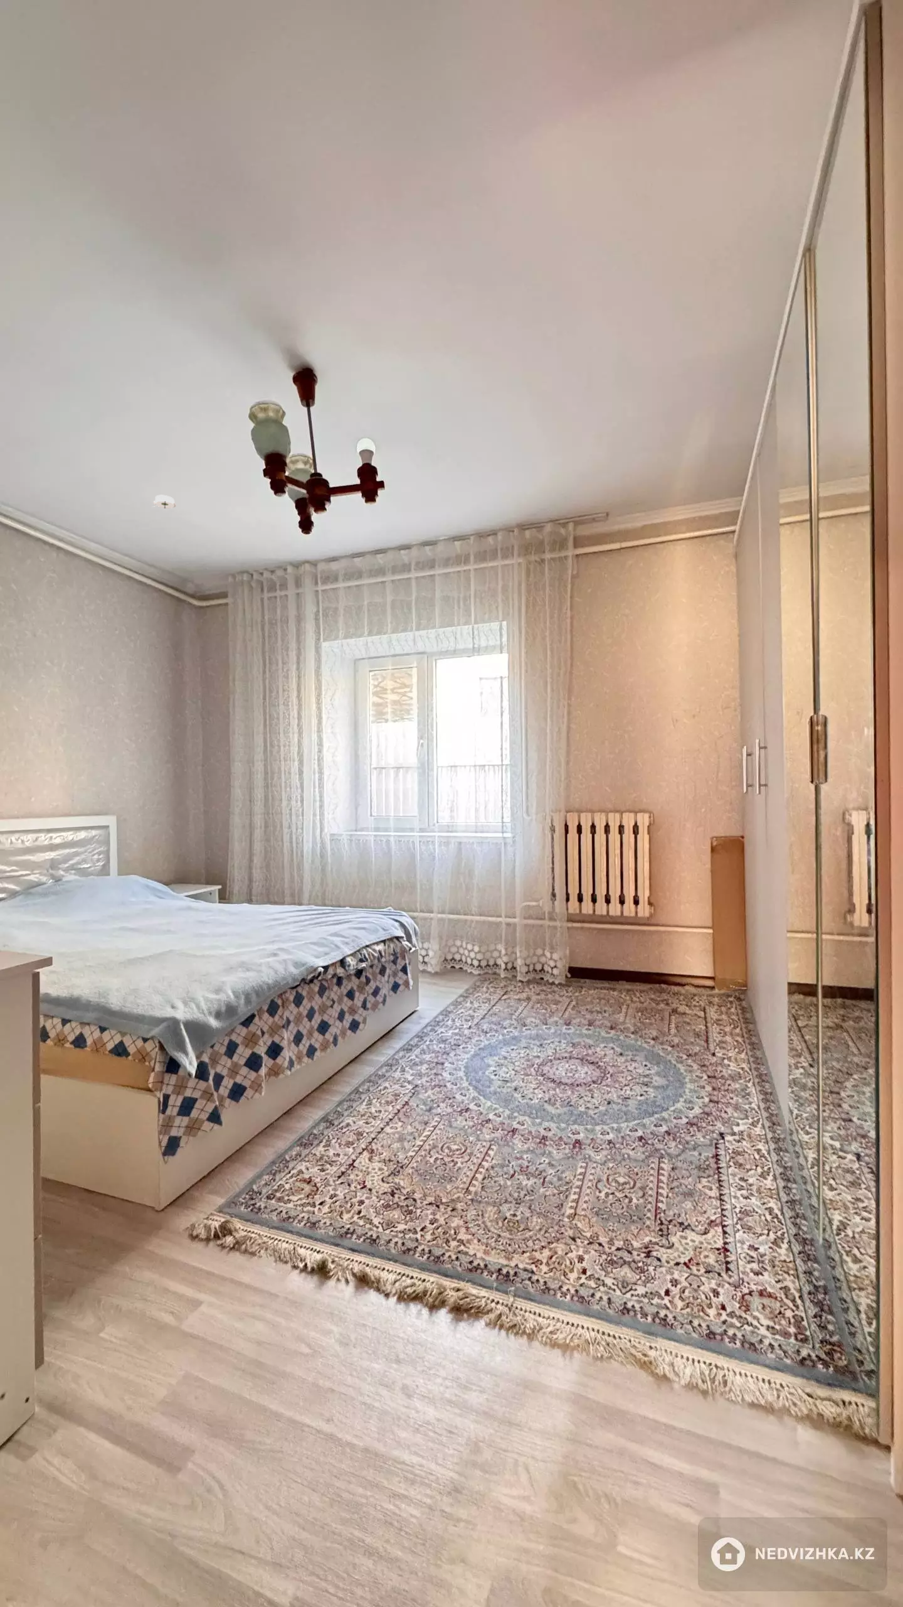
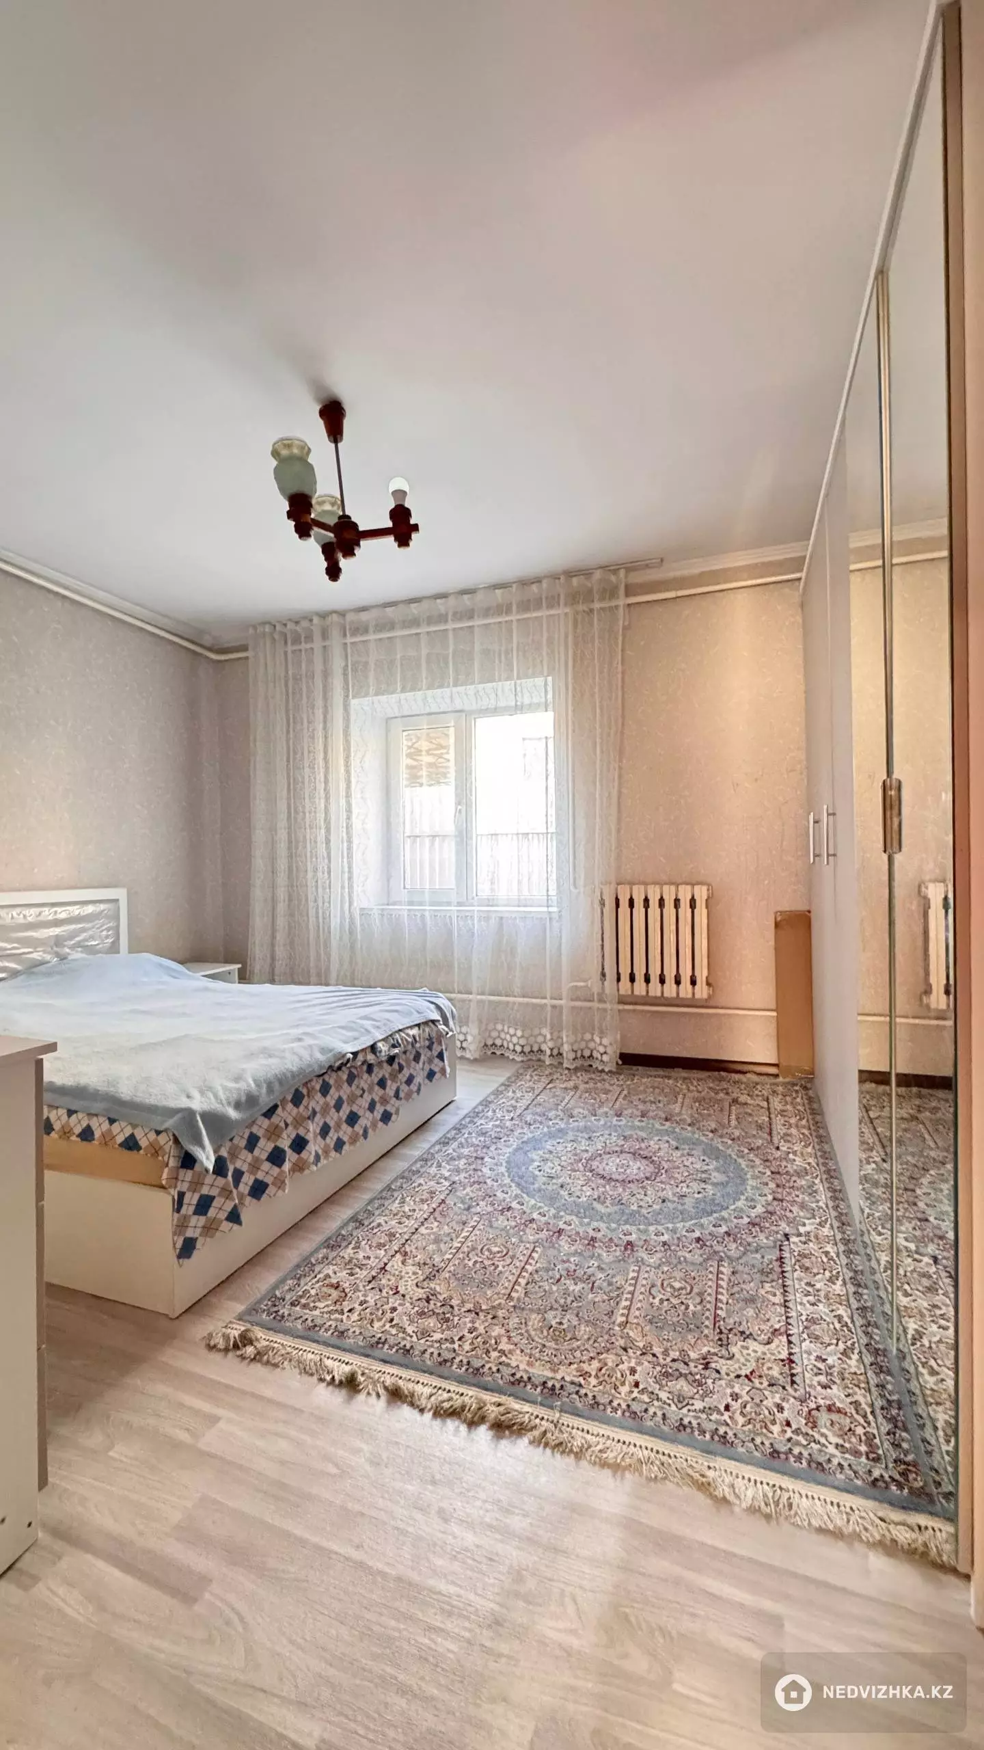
- smoke detector (163, 501)
